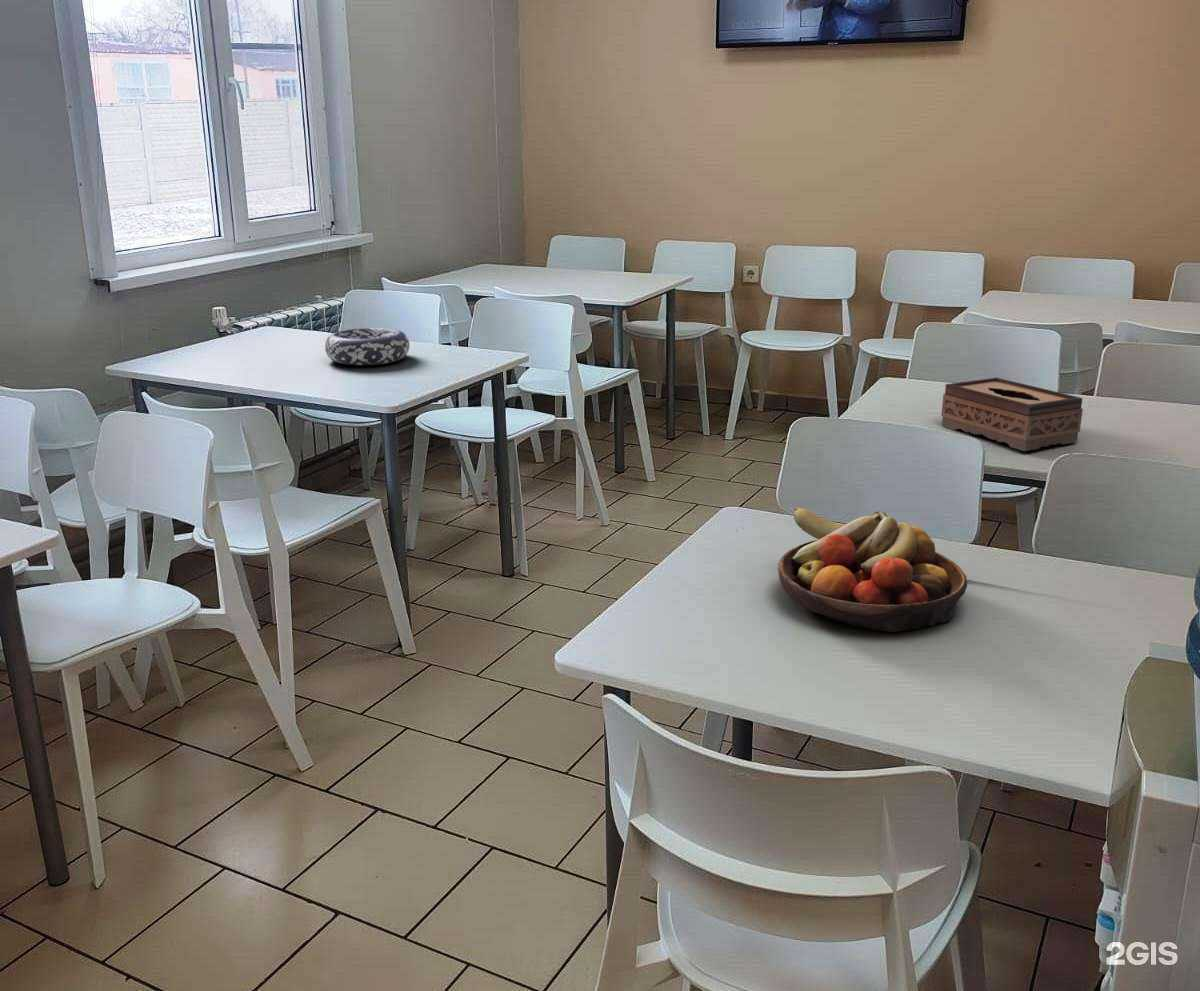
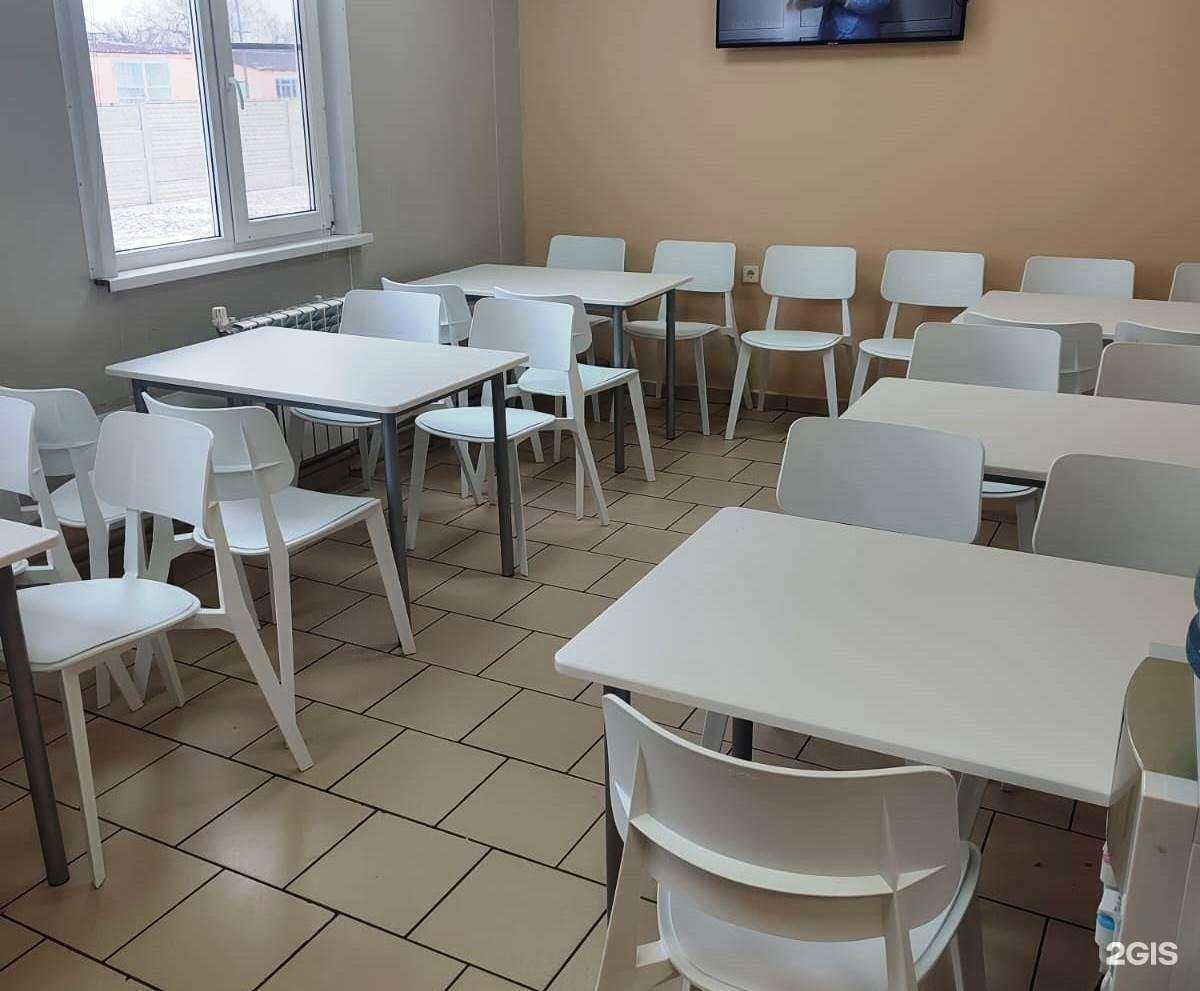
- decorative bowl (367, 346)
- tissue box (1009, 412)
- fruit bowl (869, 562)
